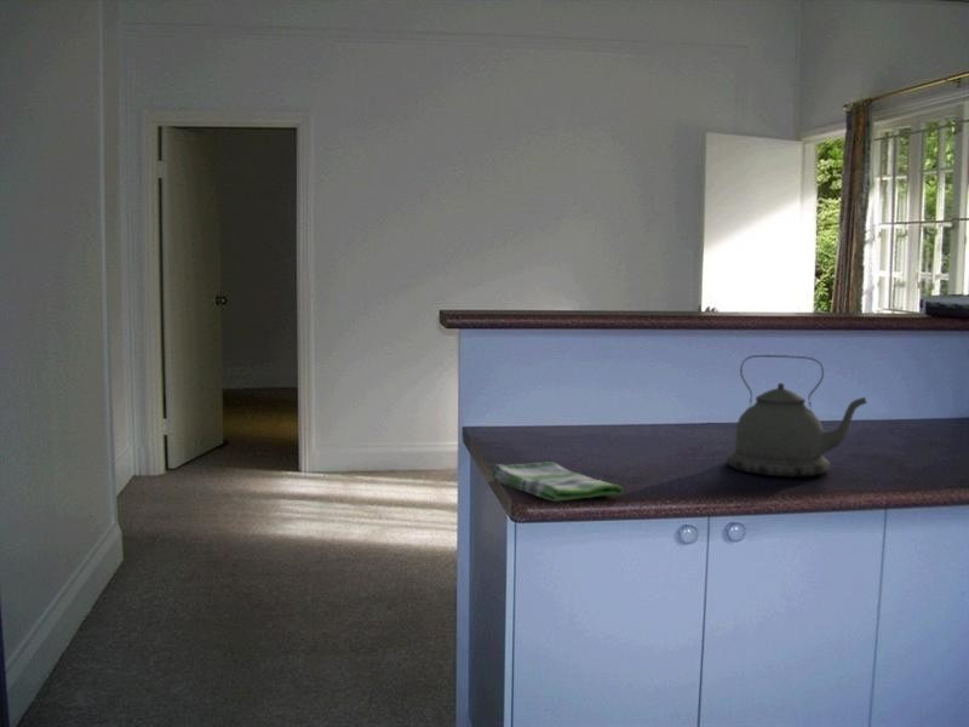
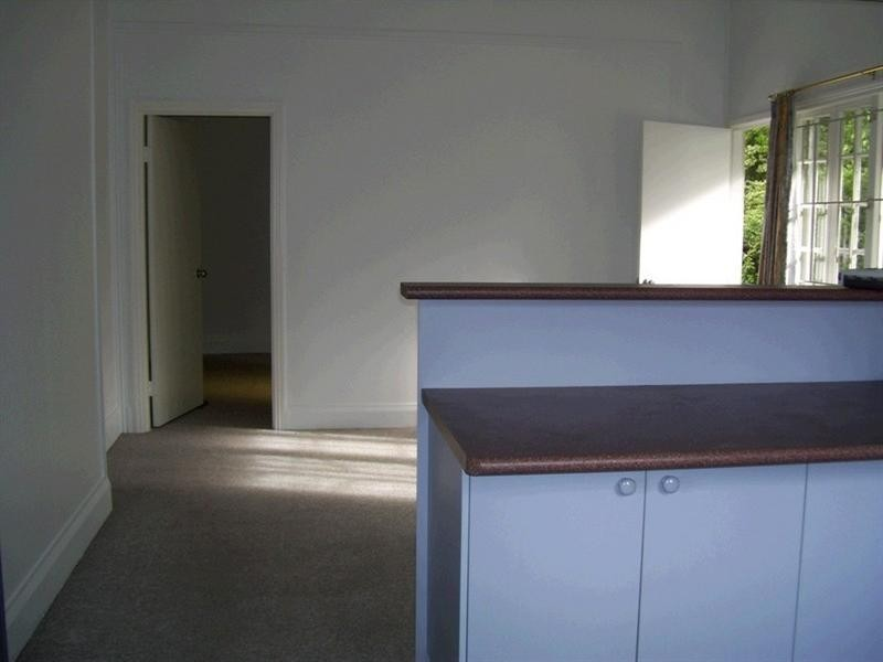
- kettle (786, 411)
- dish towel (555, 479)
